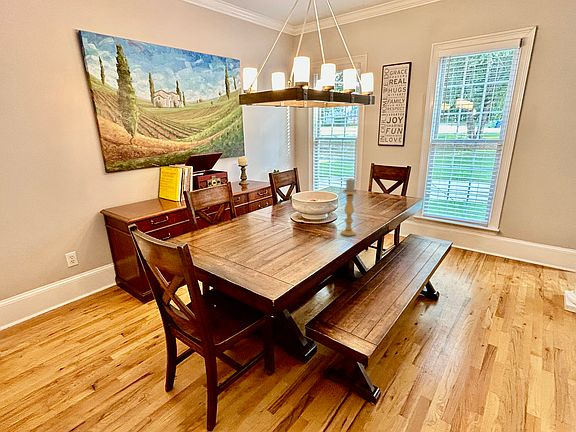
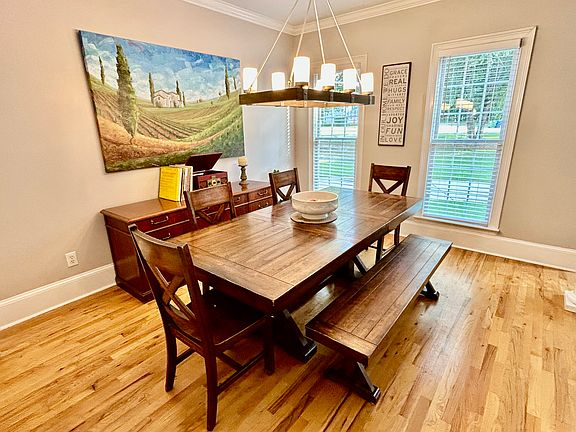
- candle holder (349, 206)
